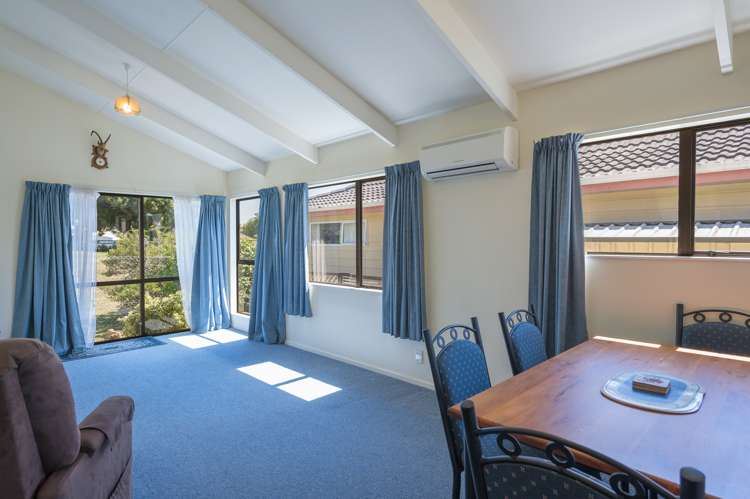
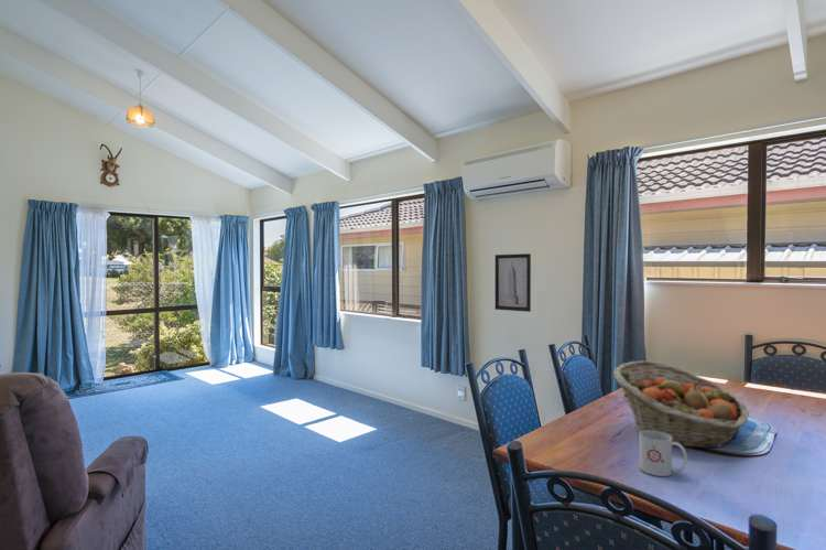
+ wall art (512, 282)
+ mug (662, 454)
+ fruit basket (677, 400)
